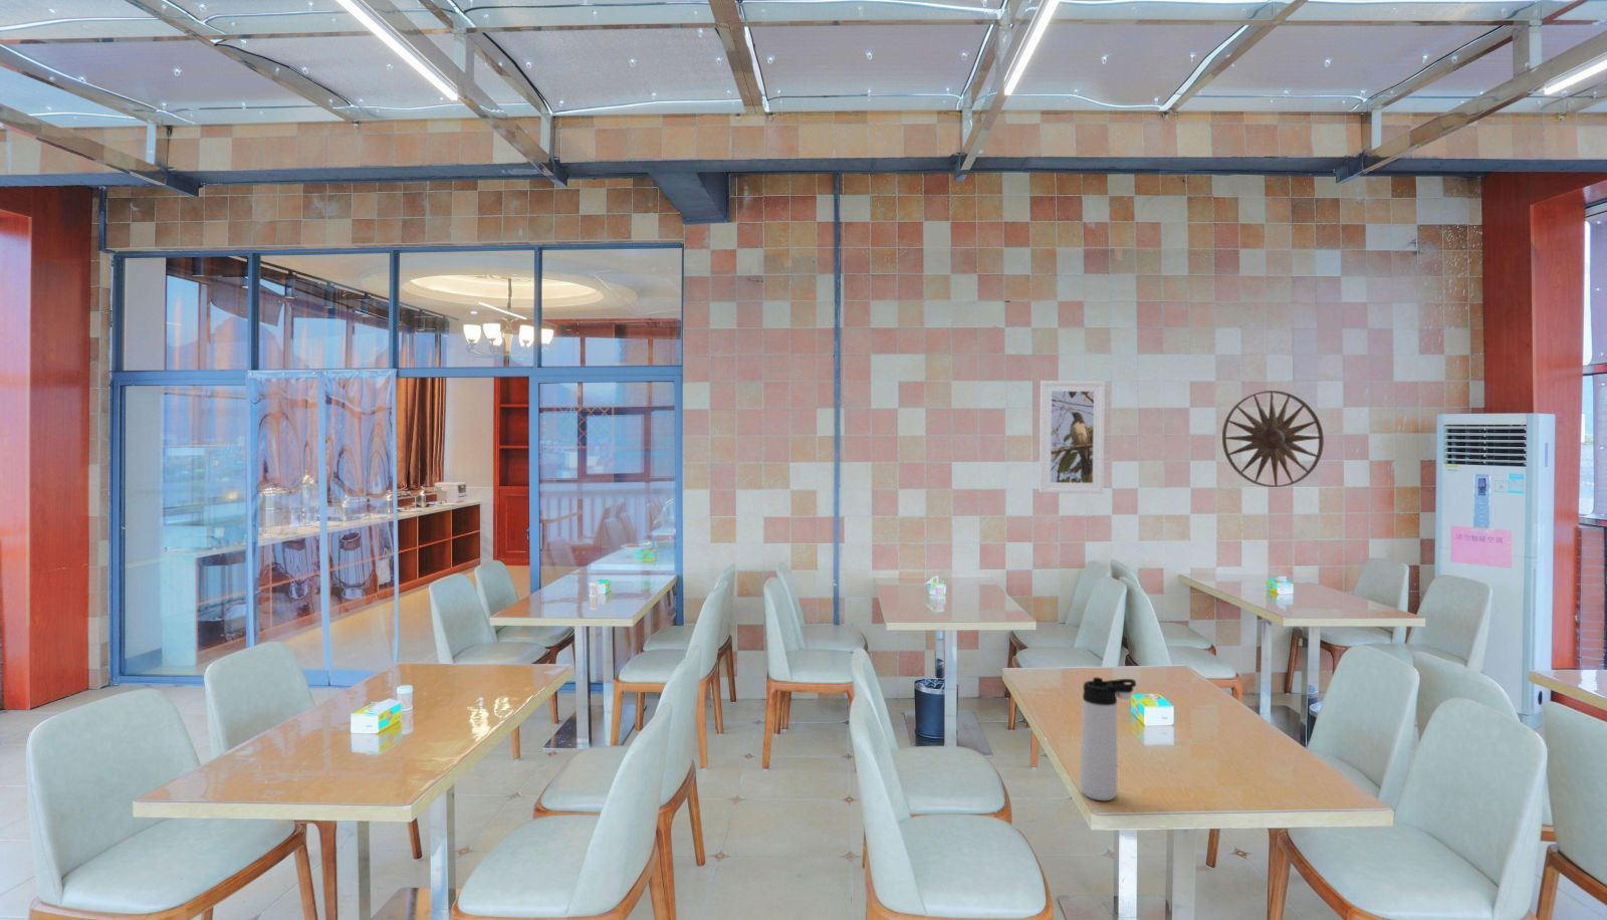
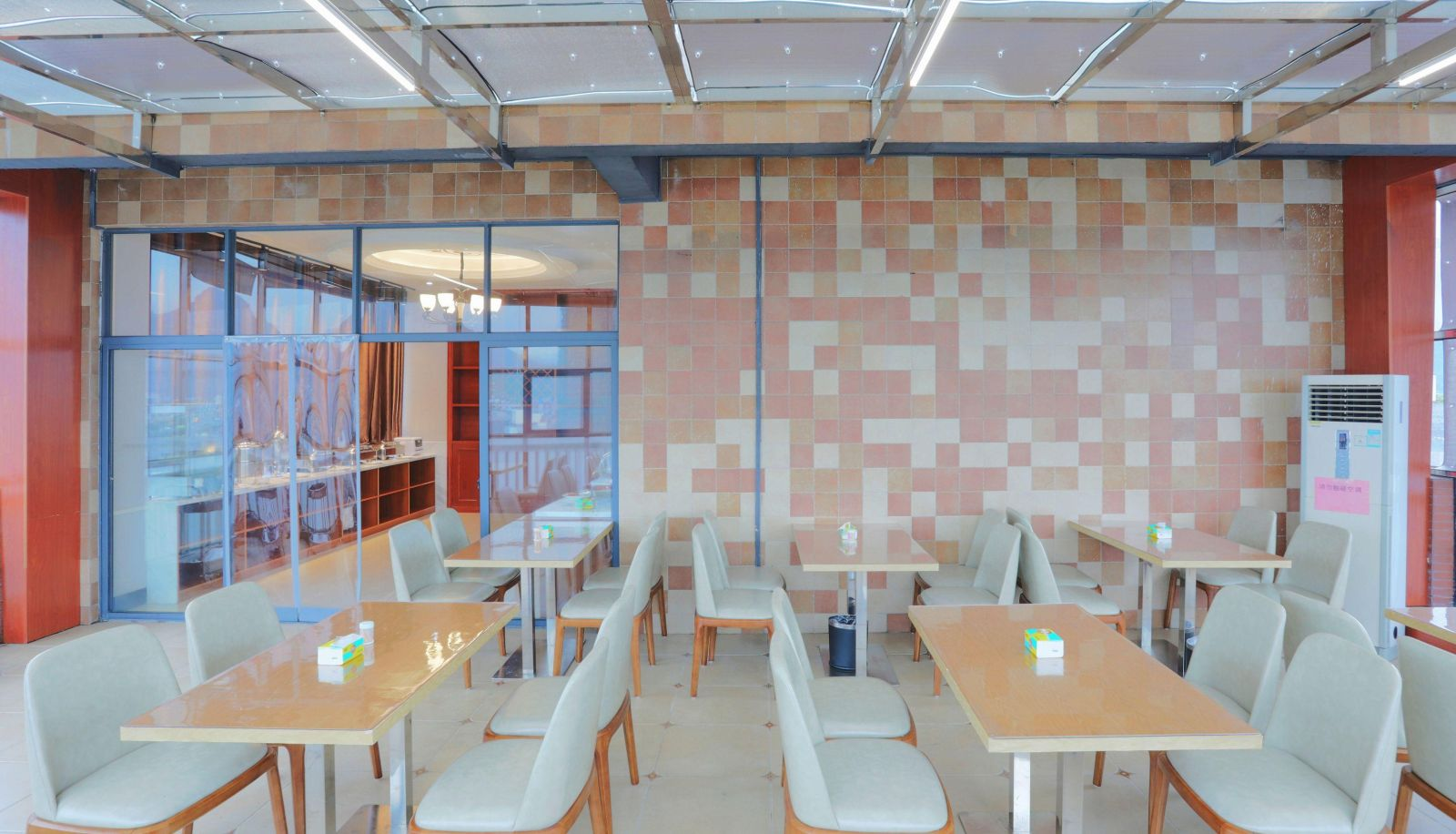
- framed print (1072, 437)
- wall art (1273, 438)
- thermos bottle (1108, 737)
